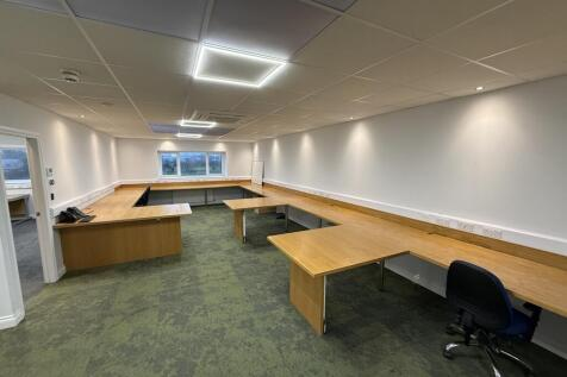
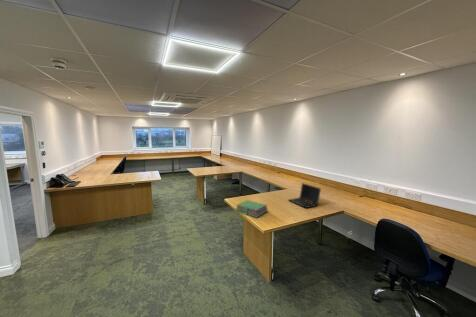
+ stack of books (251, 207)
+ laptop computer (303, 194)
